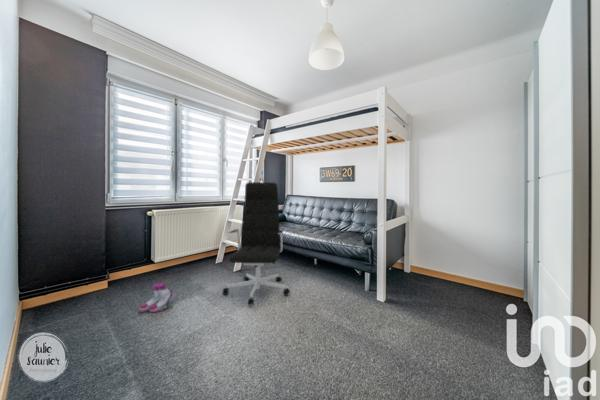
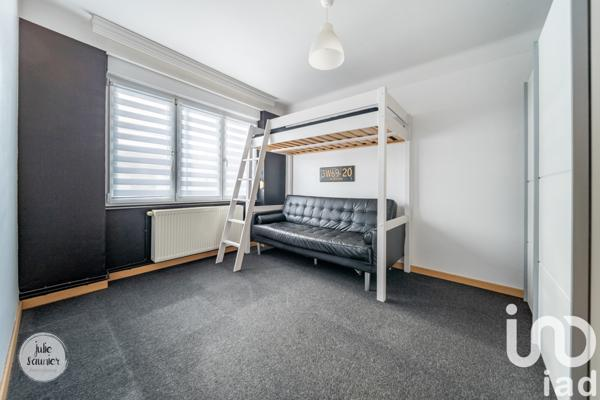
- boots (157, 295)
- office chair (257, 236)
